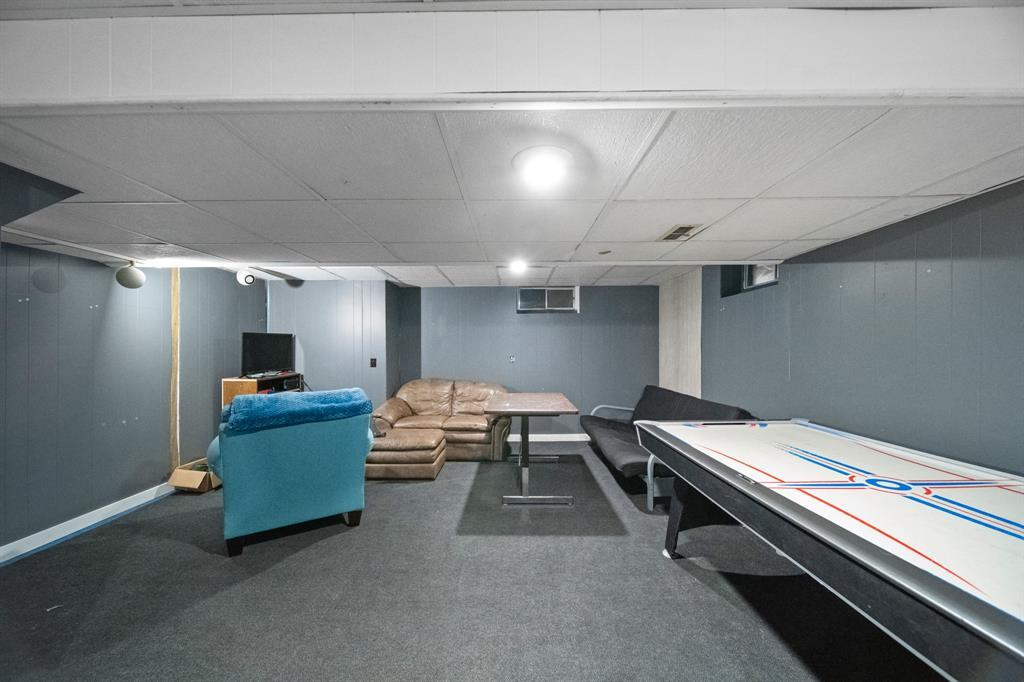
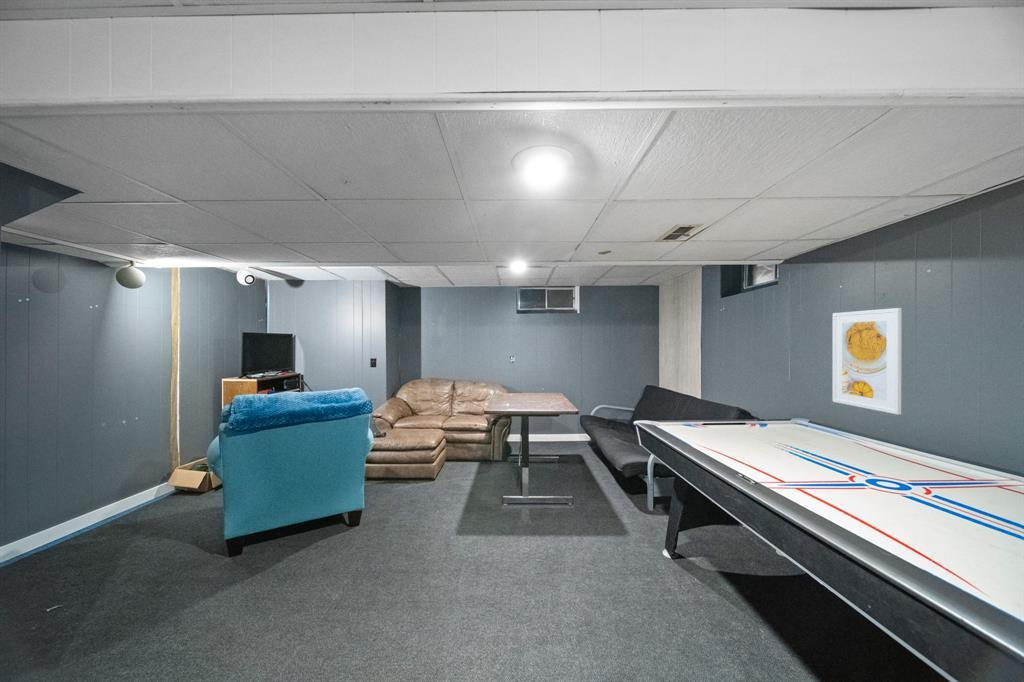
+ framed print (863, 359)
